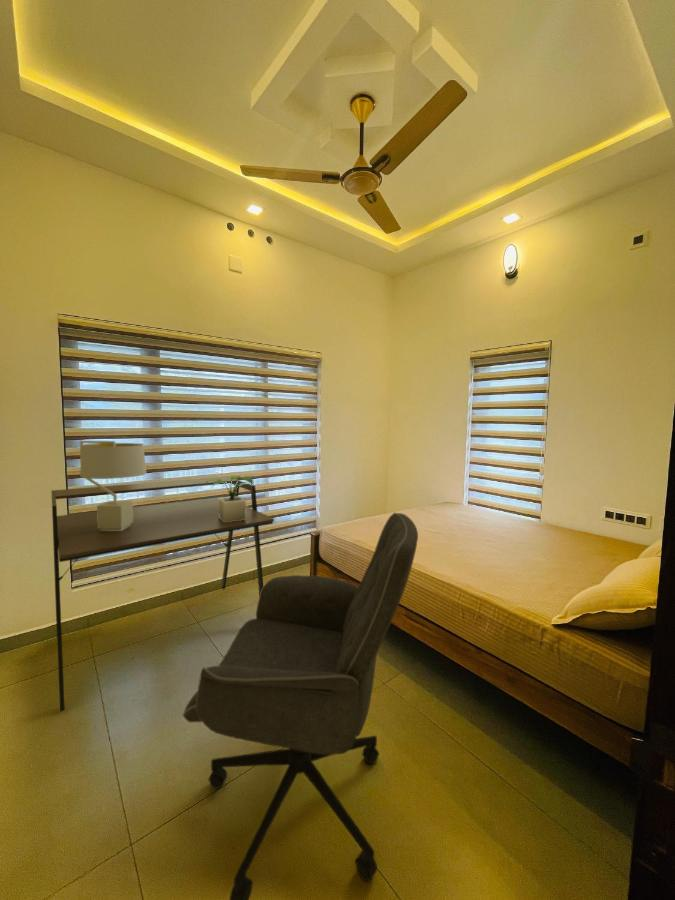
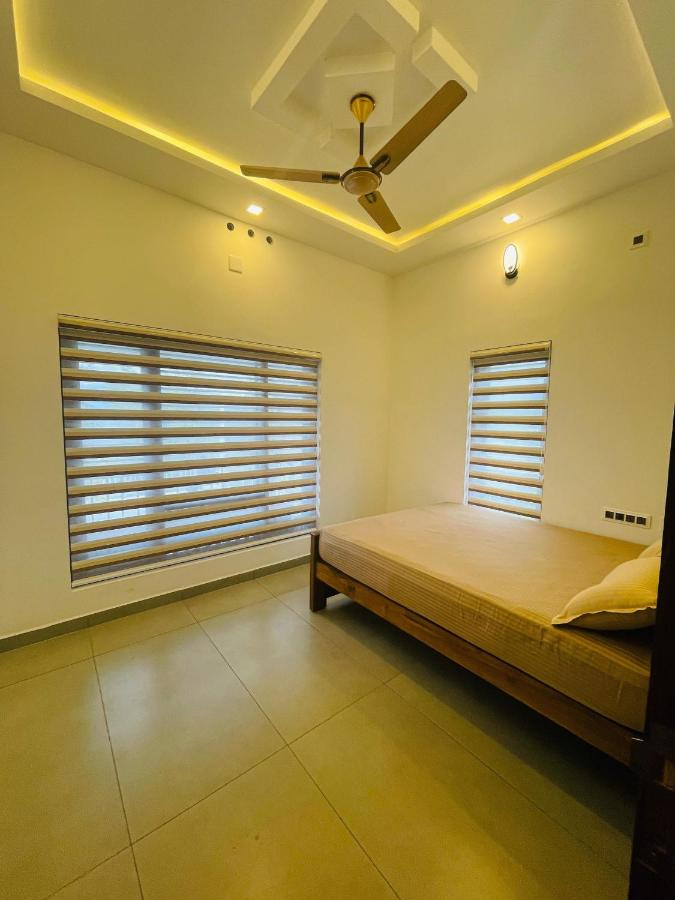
- desk (162, 543)
- potted plant (232, 497)
- office chair (306, 663)
- table lamp (112, 478)
